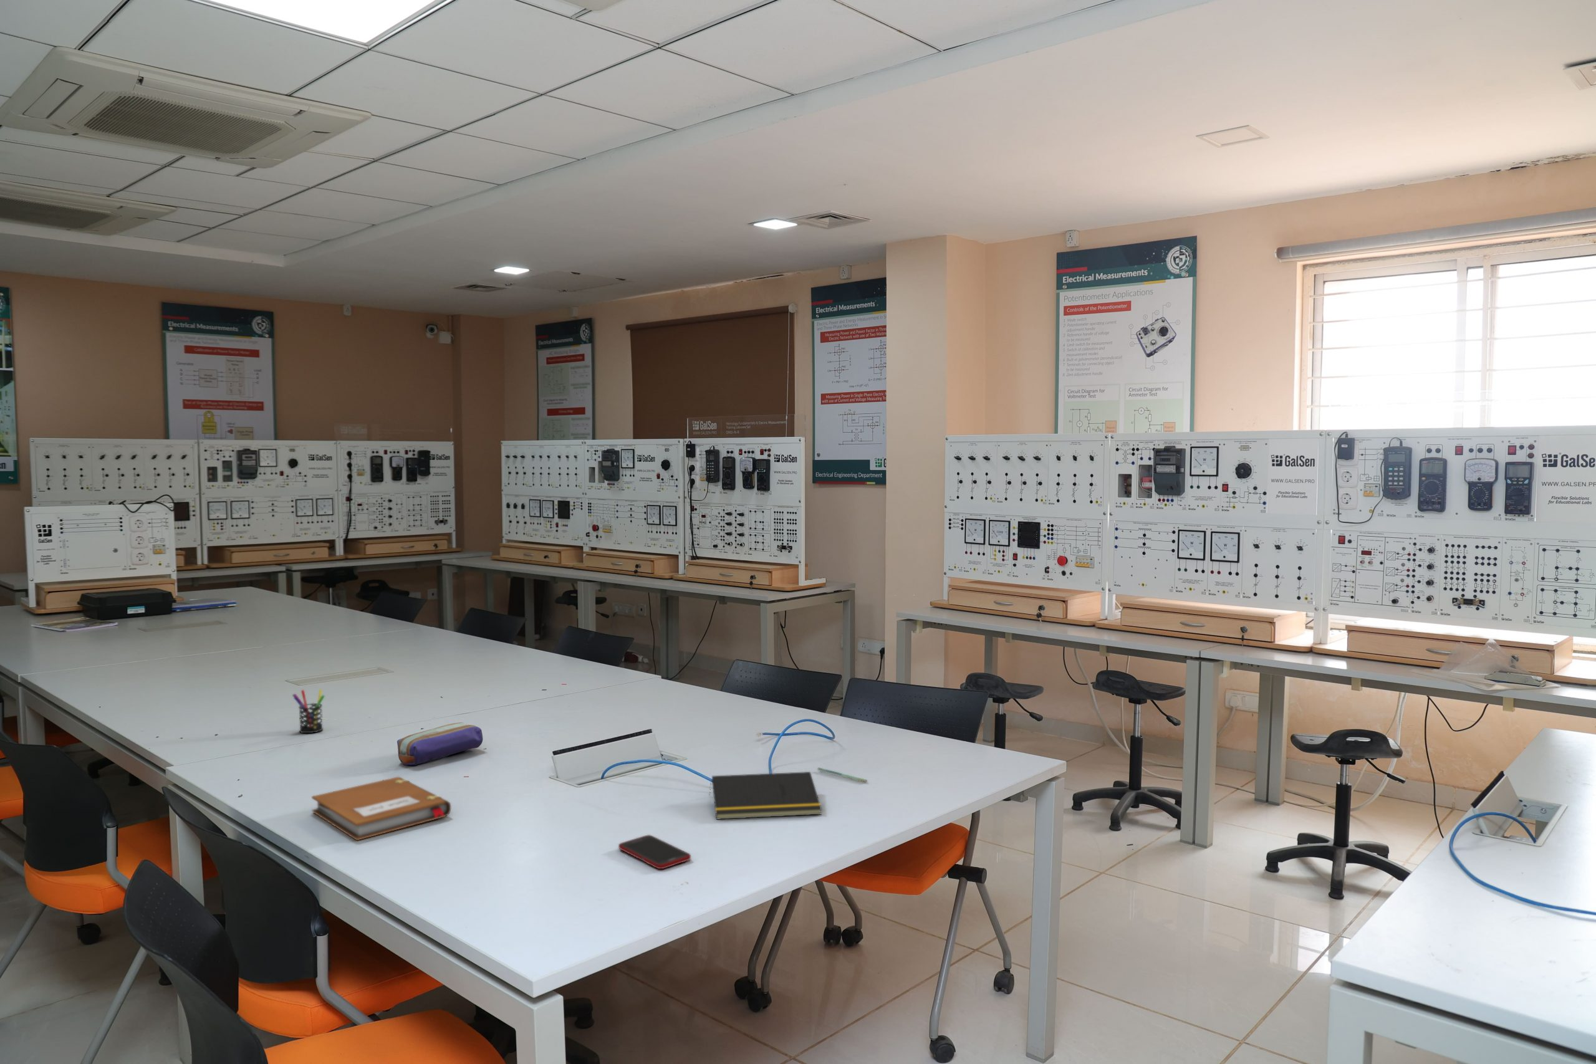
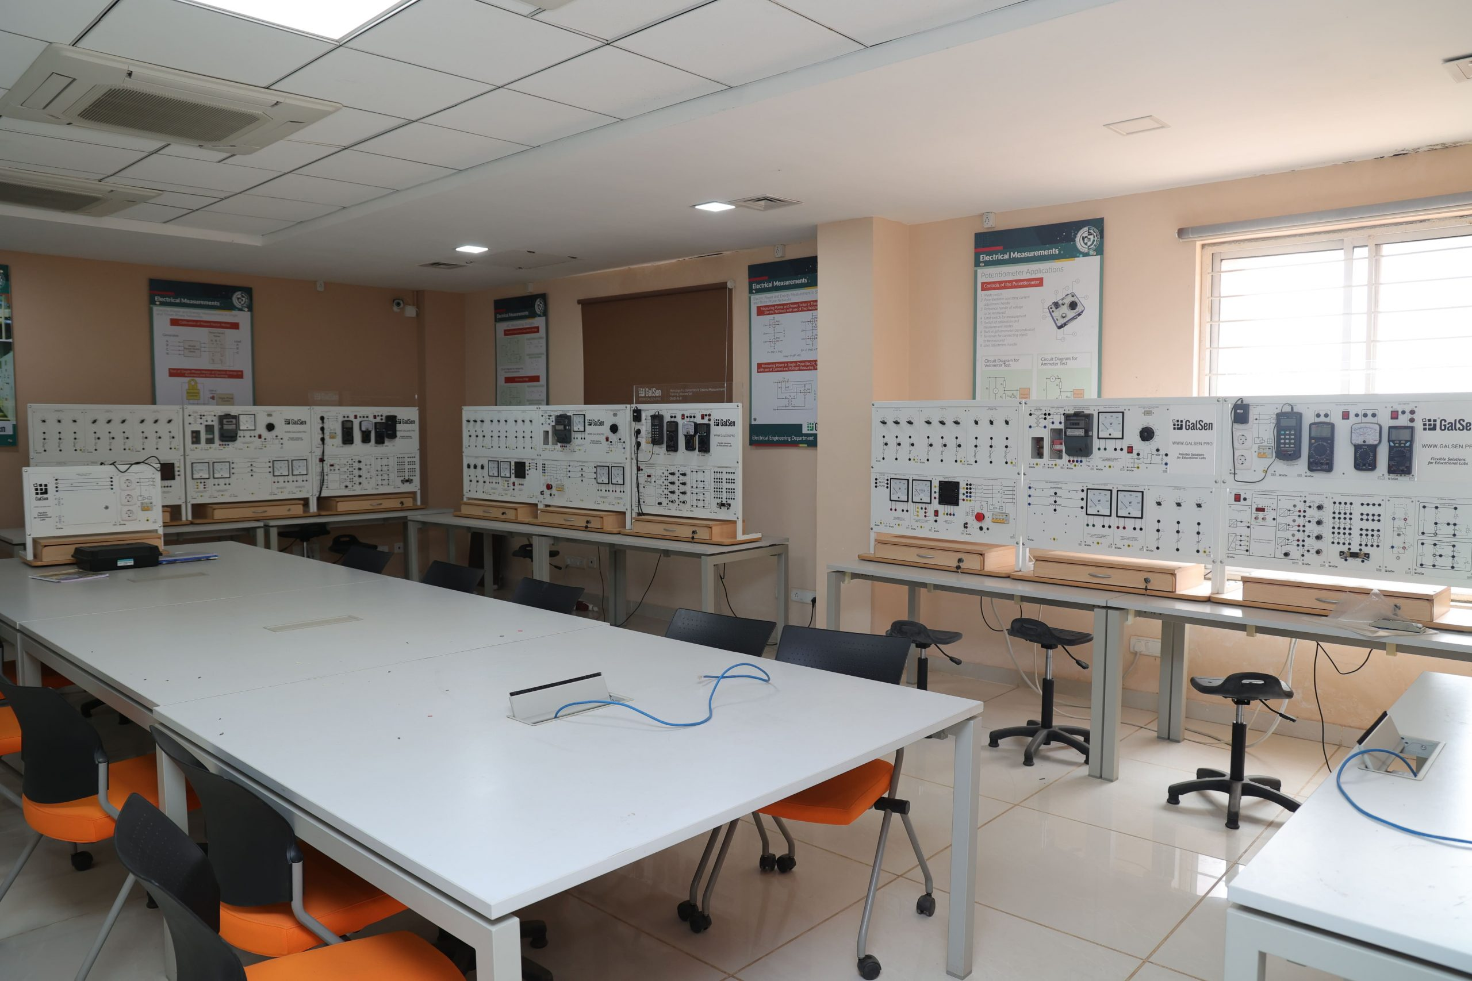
- pen (842, 774)
- pen holder (311, 709)
- notepad (765, 794)
- notebook (382, 806)
- pencil case (441, 742)
- cell phone (654, 851)
